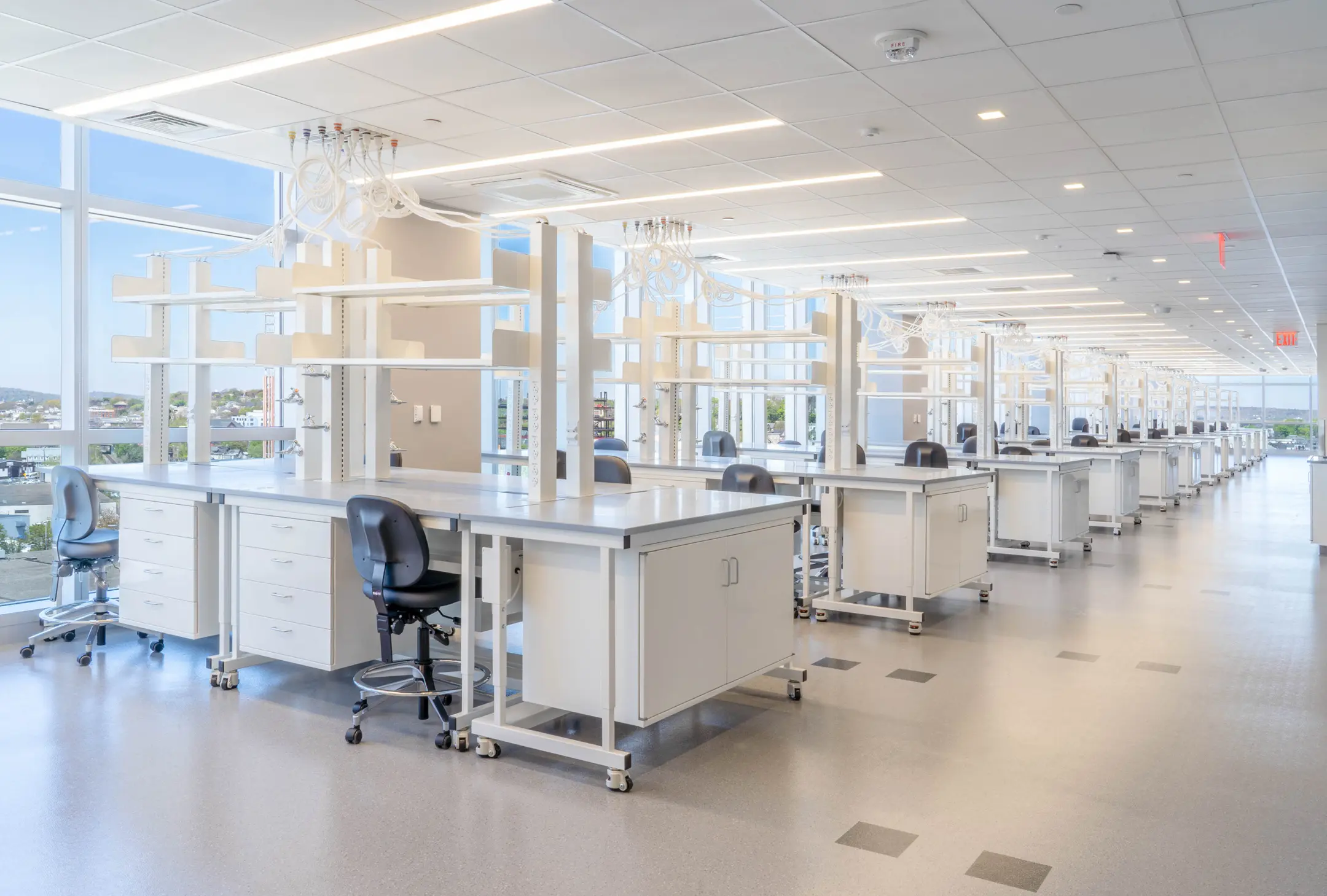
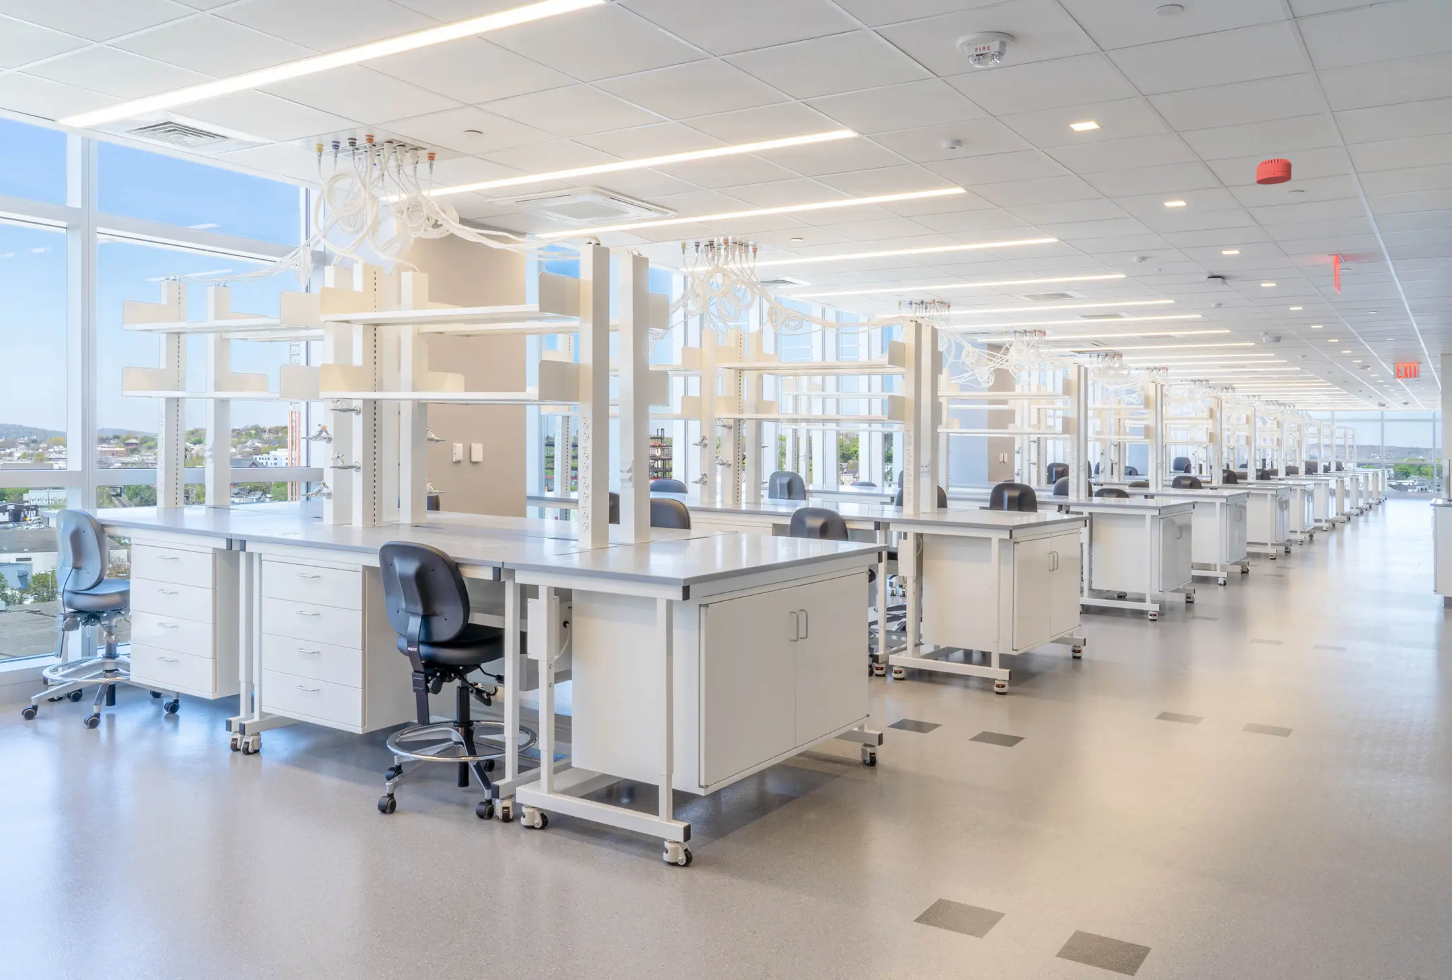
+ smoke detector (1274, 171)
